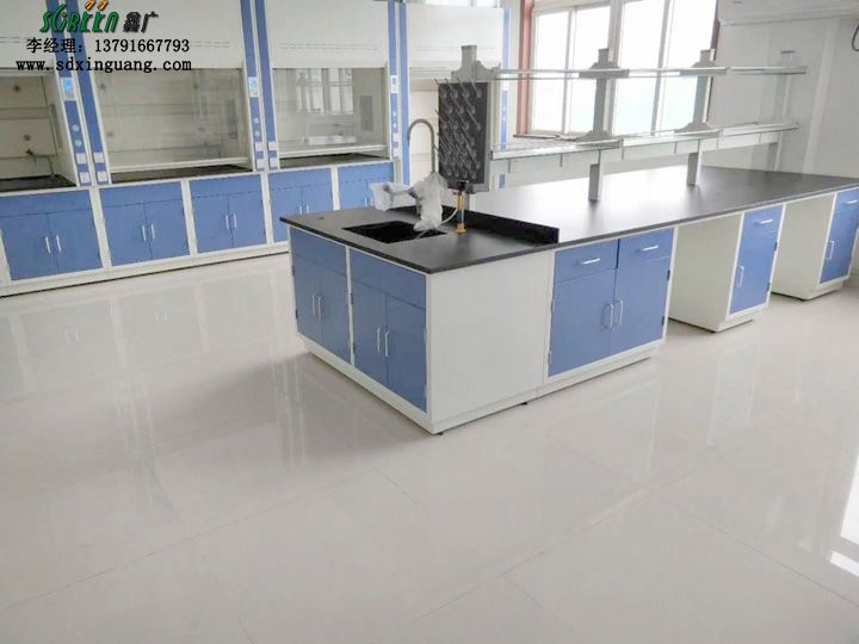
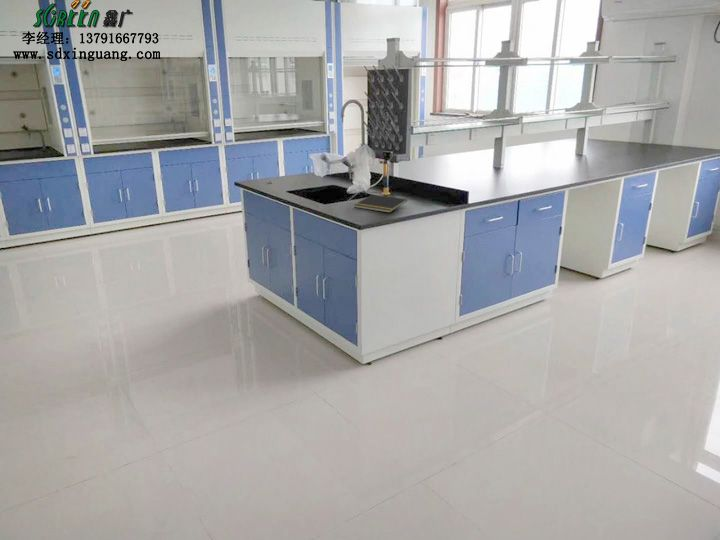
+ notepad (380, 203)
